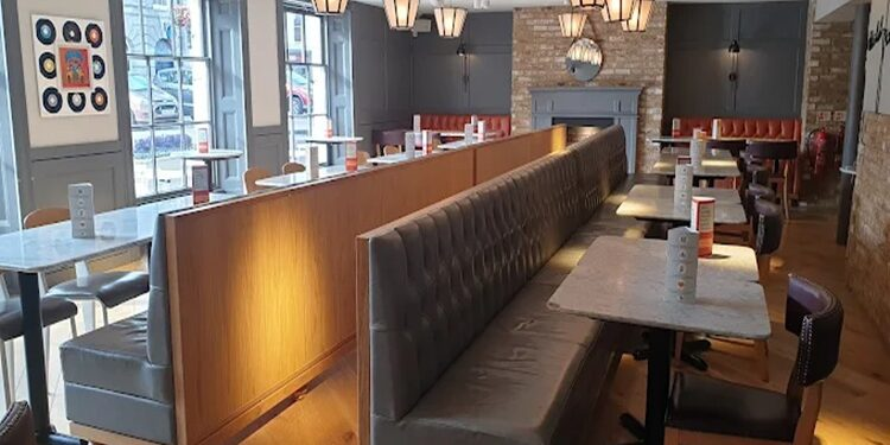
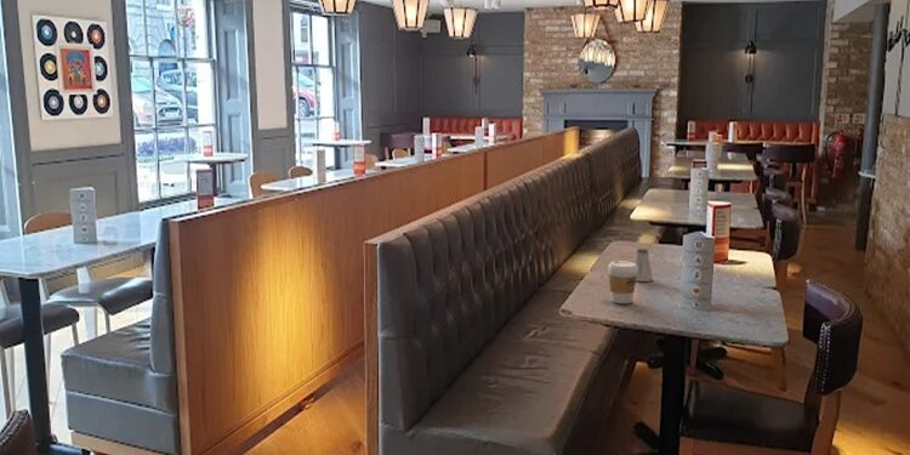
+ coffee cup (622, 281)
+ saltshaker (641, 263)
